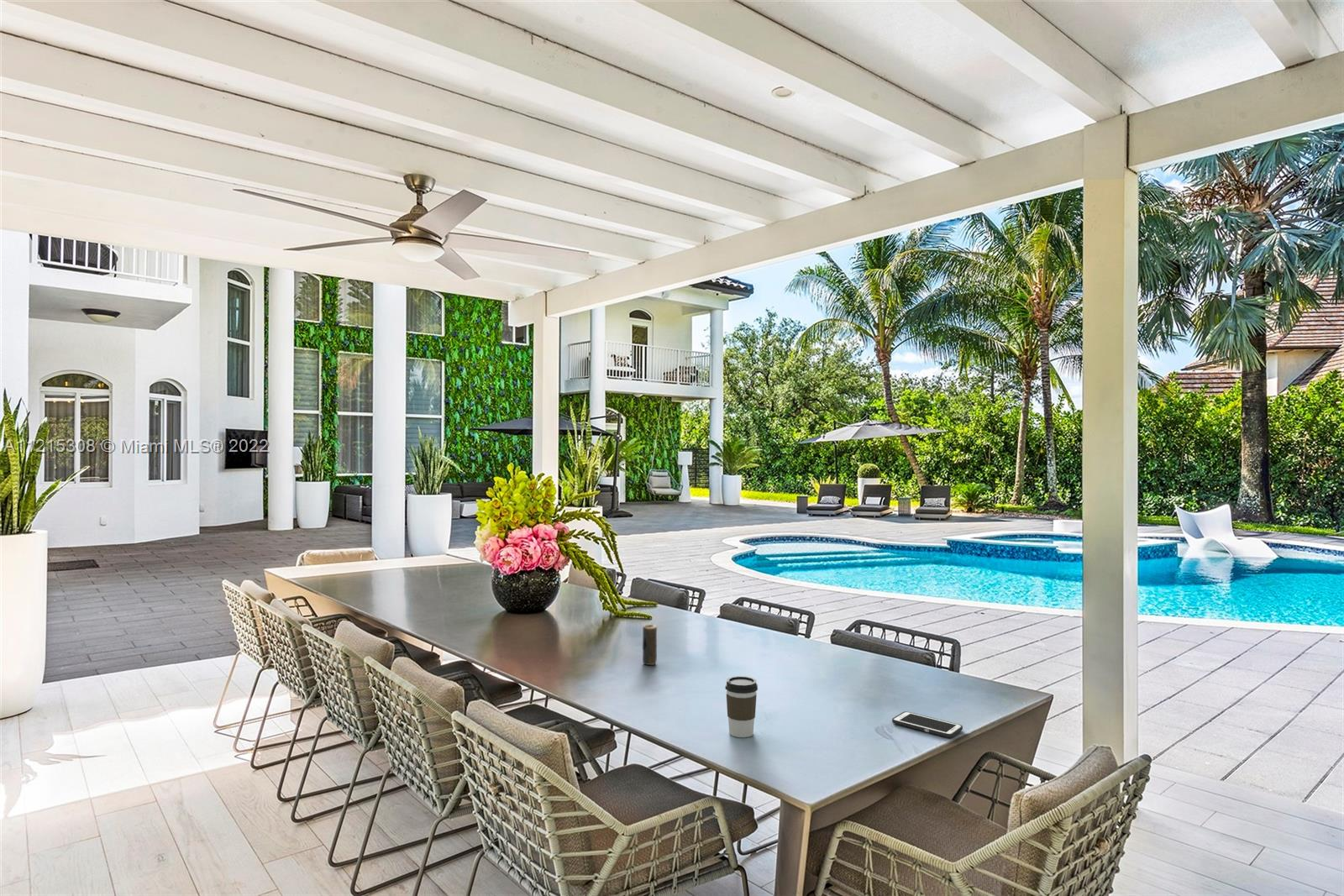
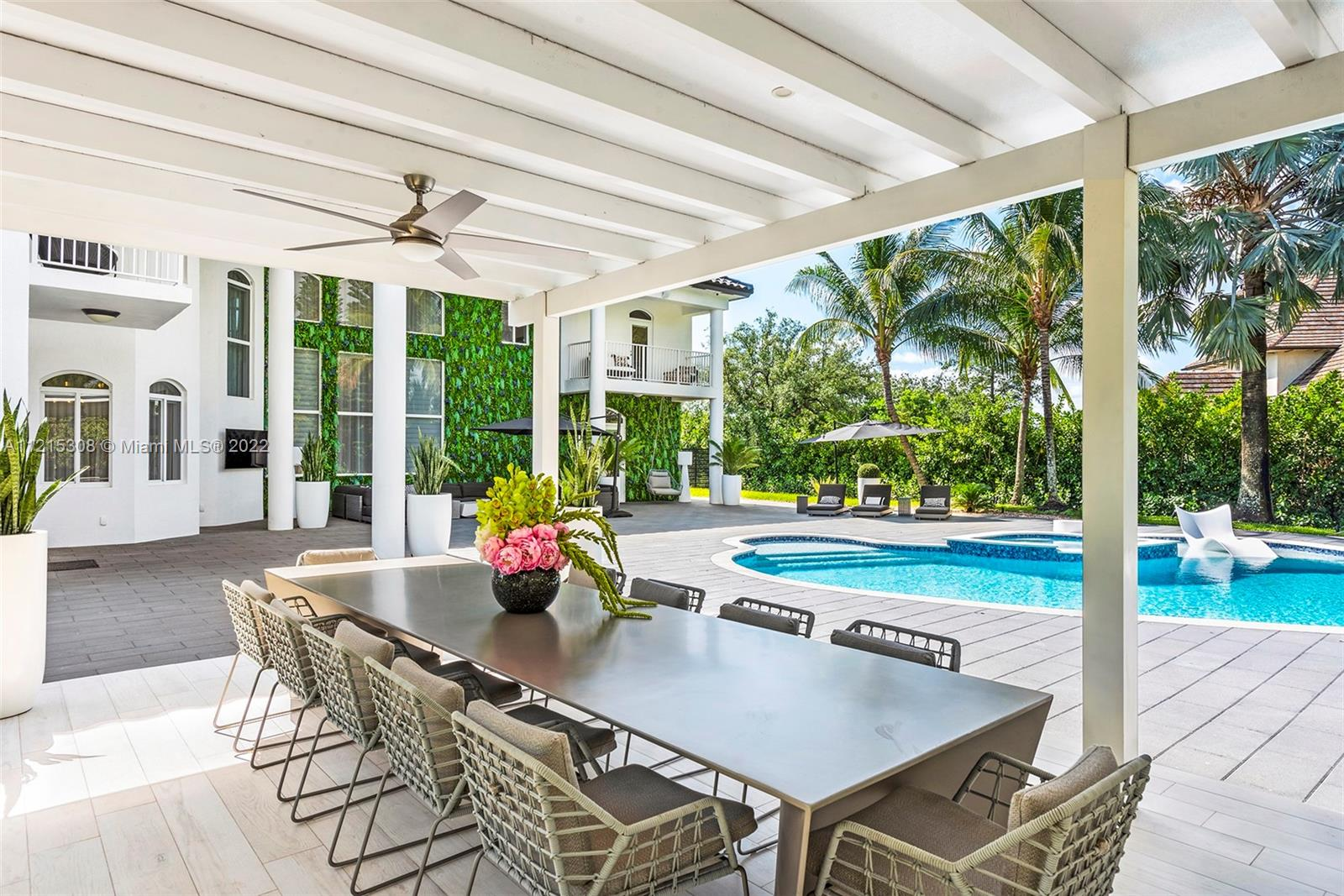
- candle (649, 644)
- coffee cup (741, 706)
- cell phone (927, 724)
